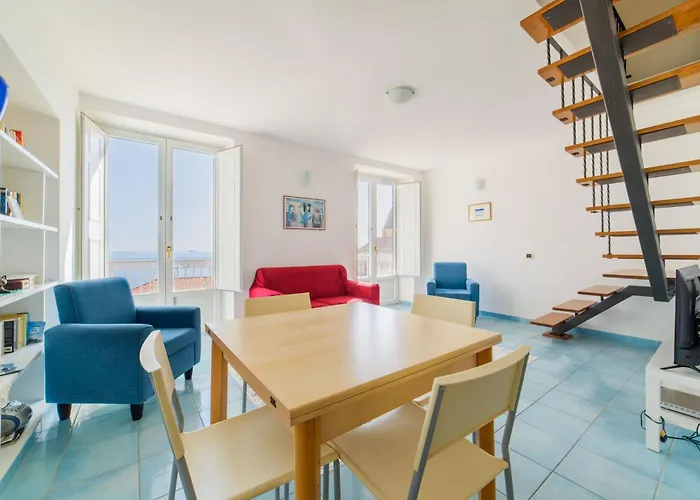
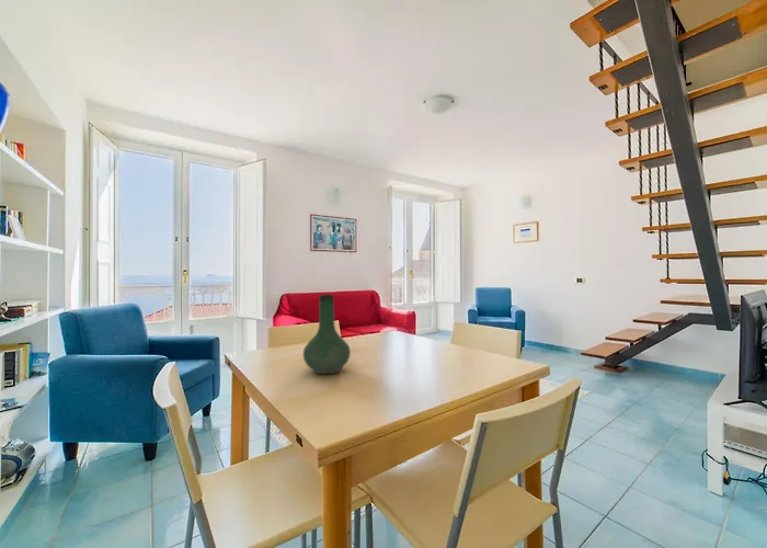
+ vase (327, 332)
